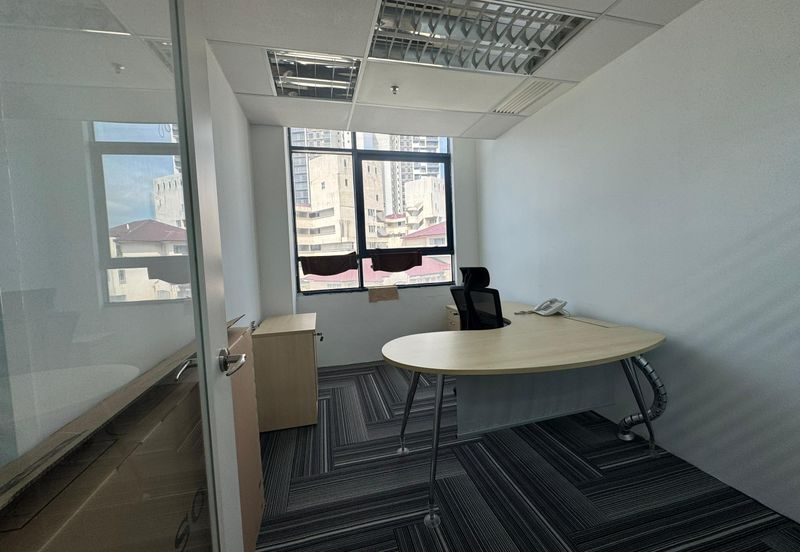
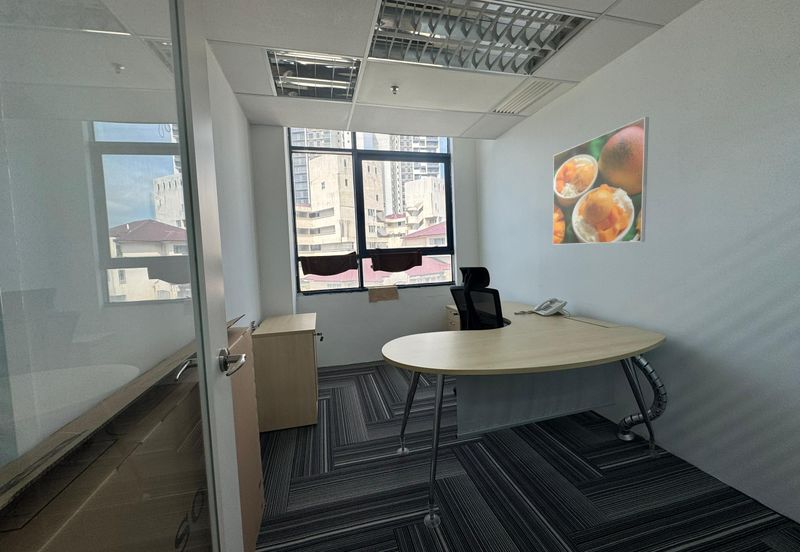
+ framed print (592, 192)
